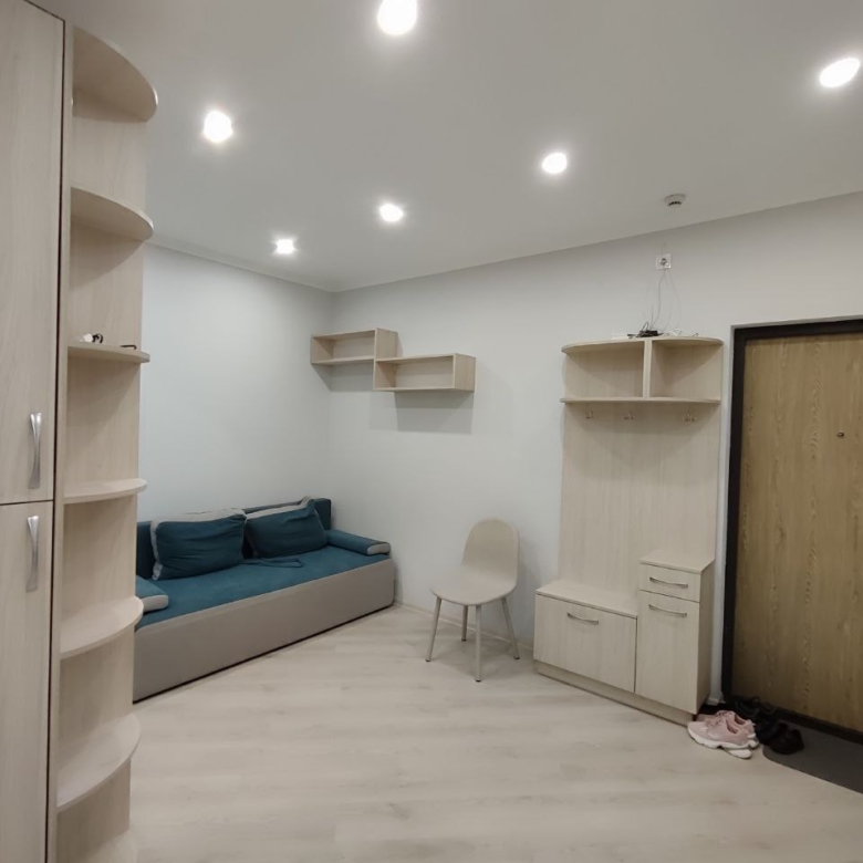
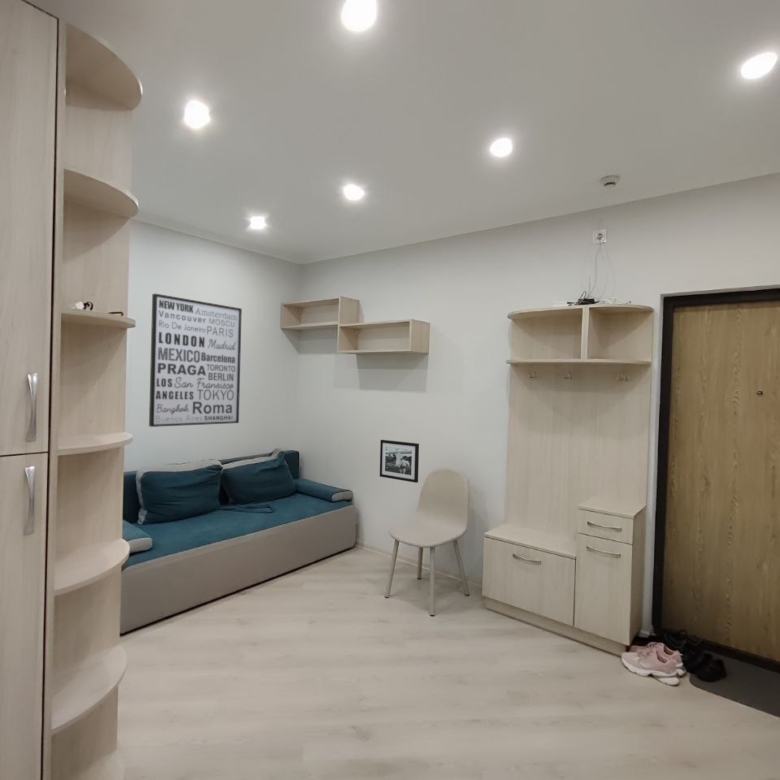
+ wall art (198, 363)
+ picture frame (398, 460)
